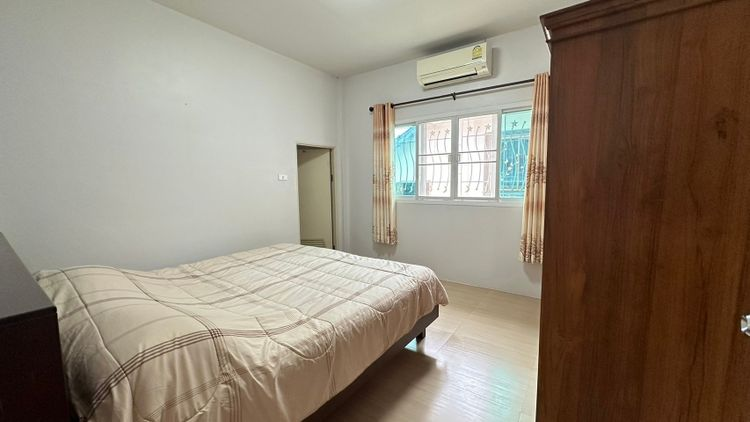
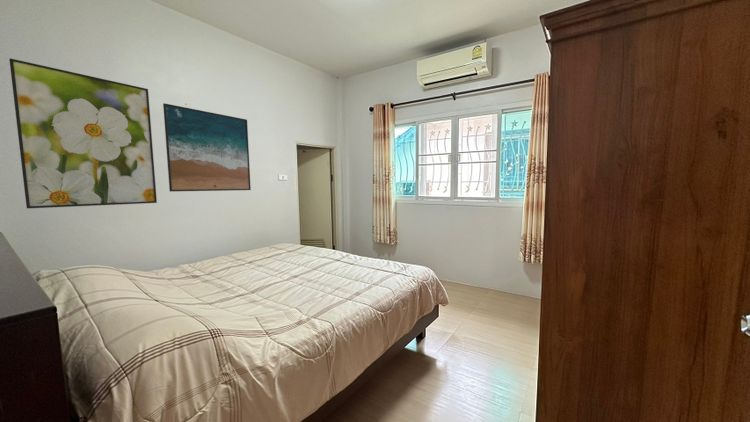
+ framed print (212, 152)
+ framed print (94, 141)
